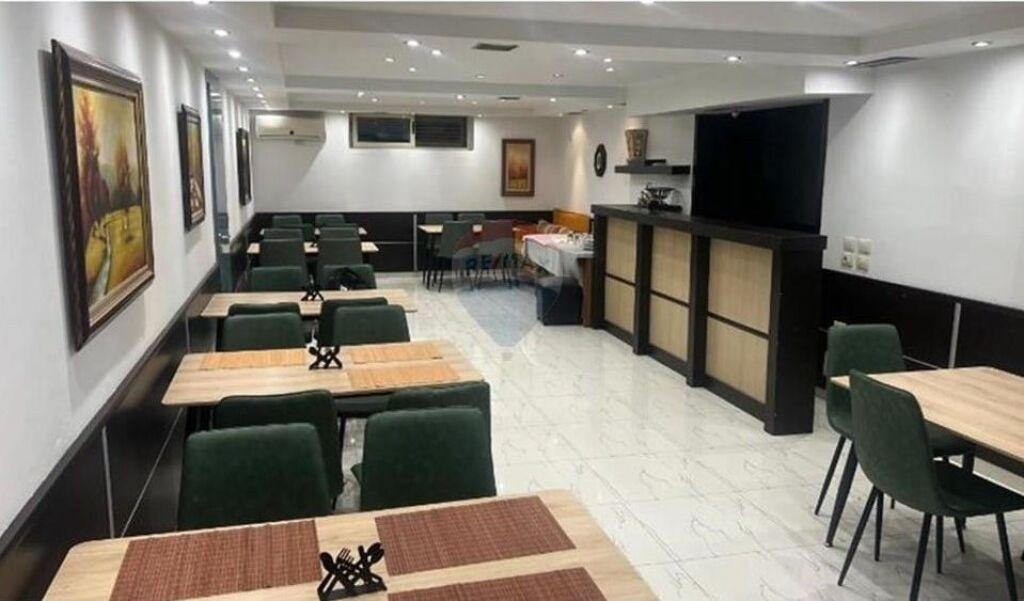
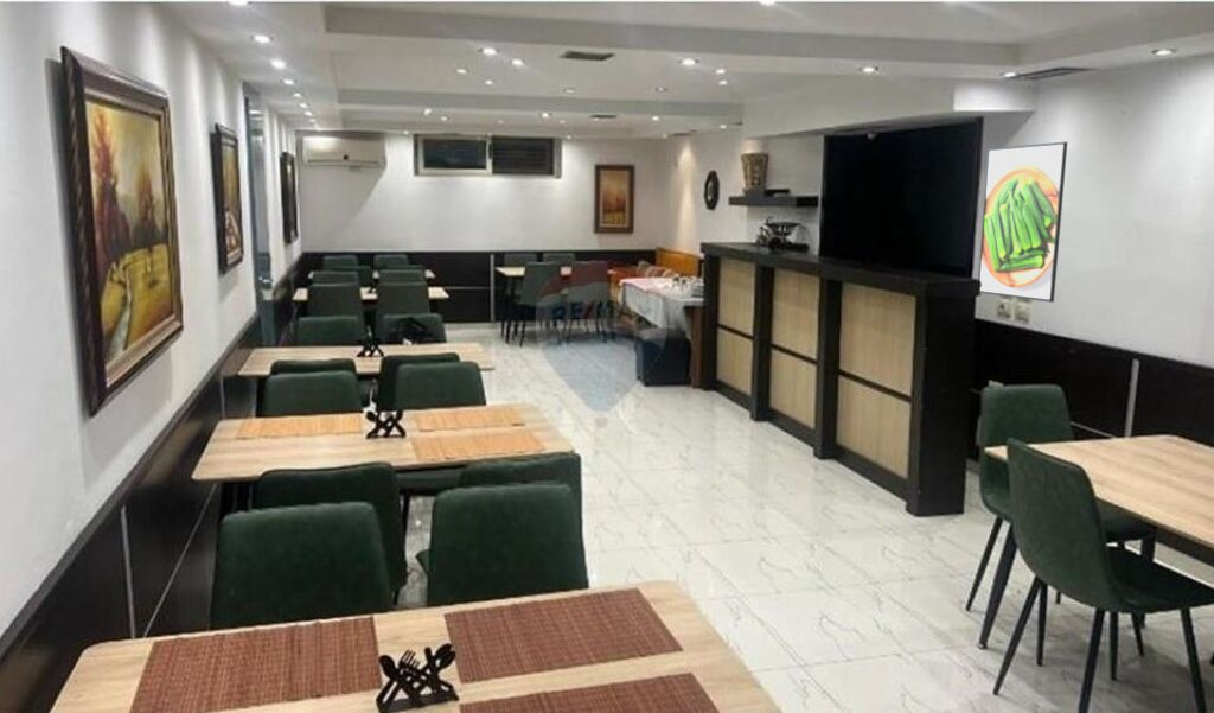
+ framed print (1018, 222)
